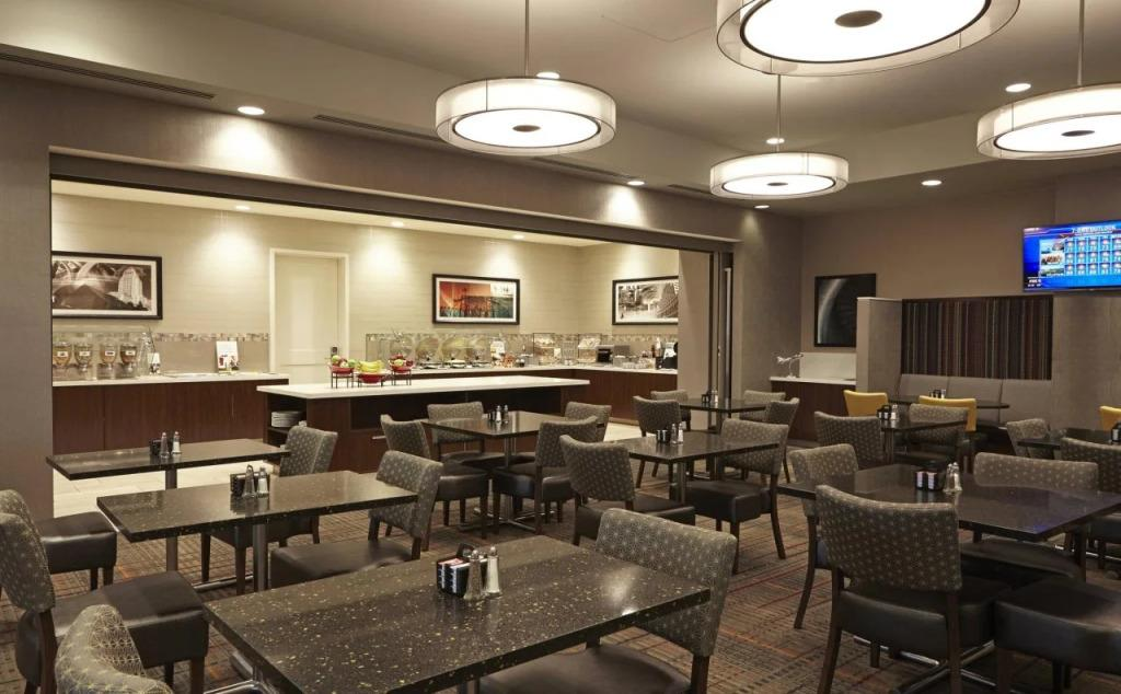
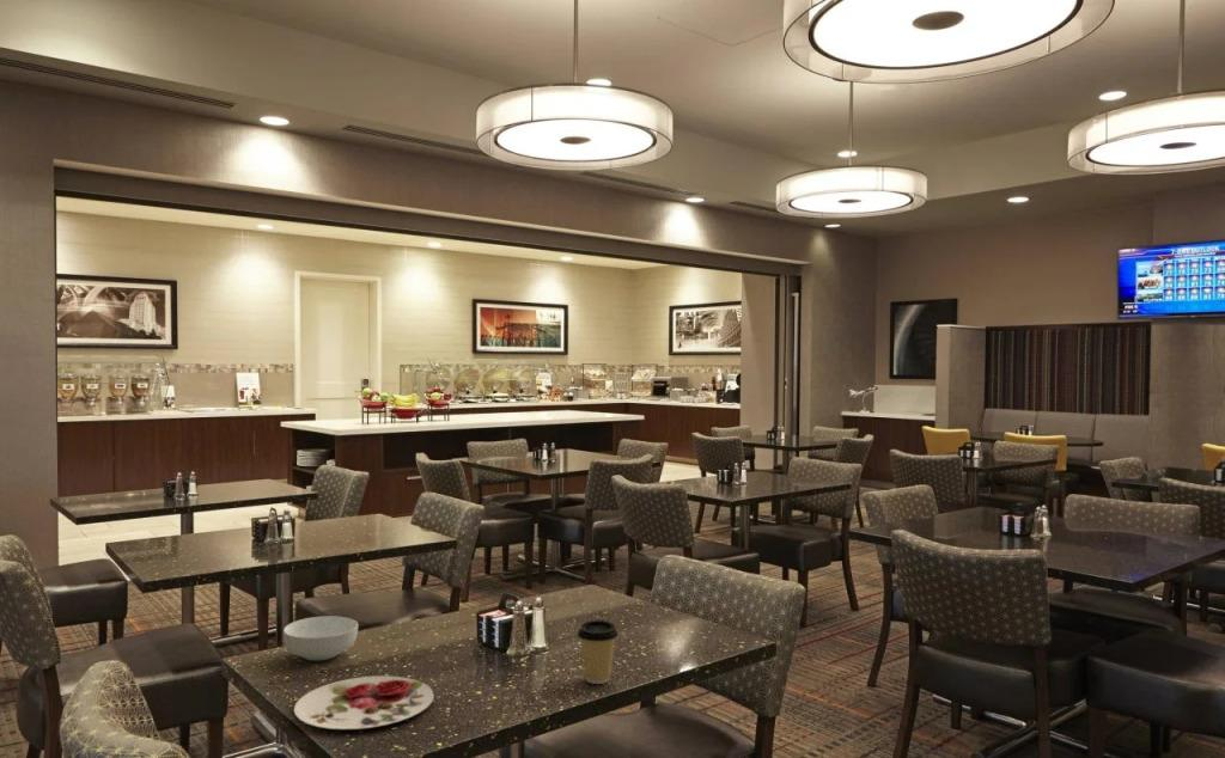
+ plate (365, 699)
+ cereal bowl (321, 640)
+ coffee cup (597, 652)
